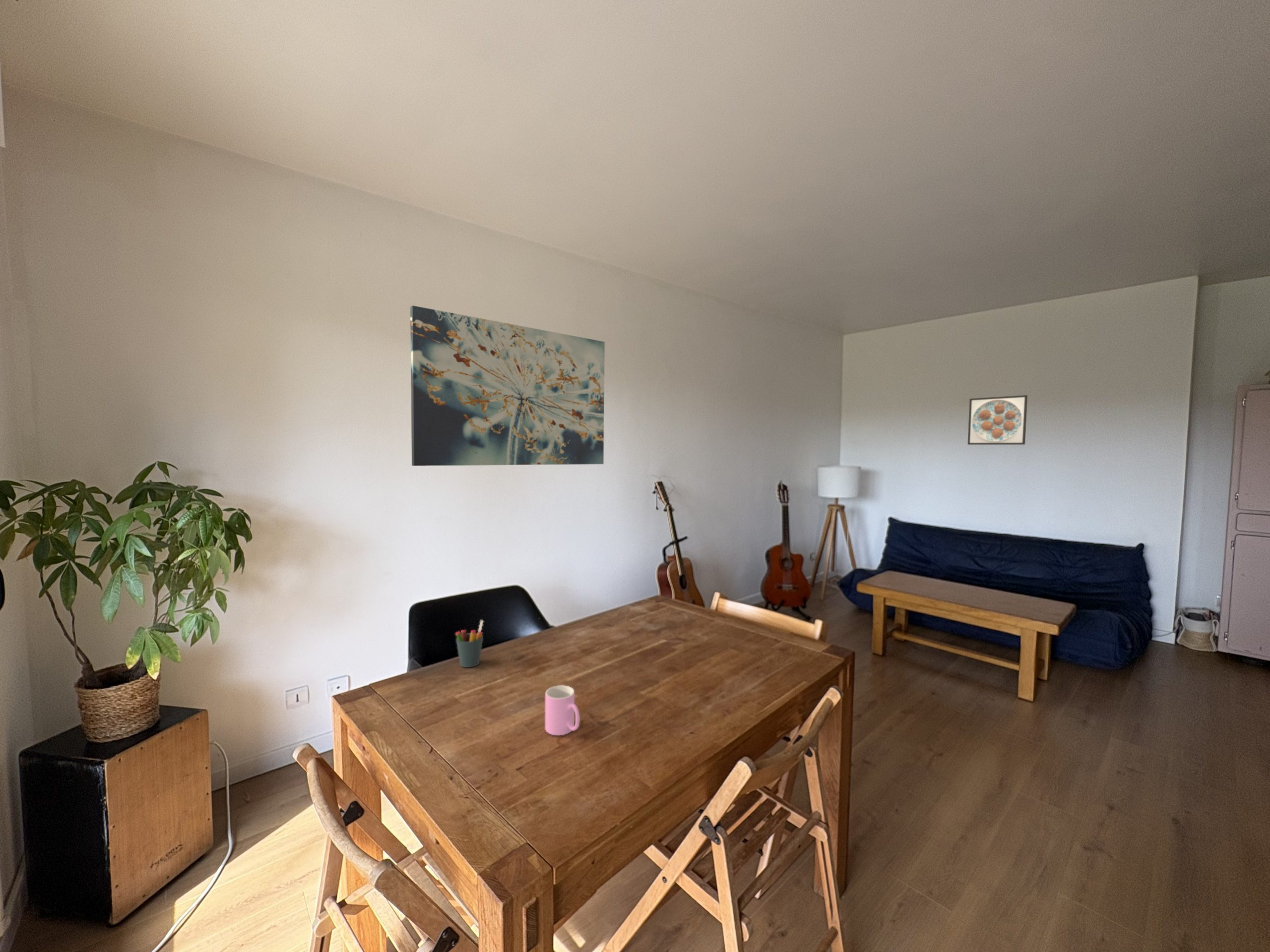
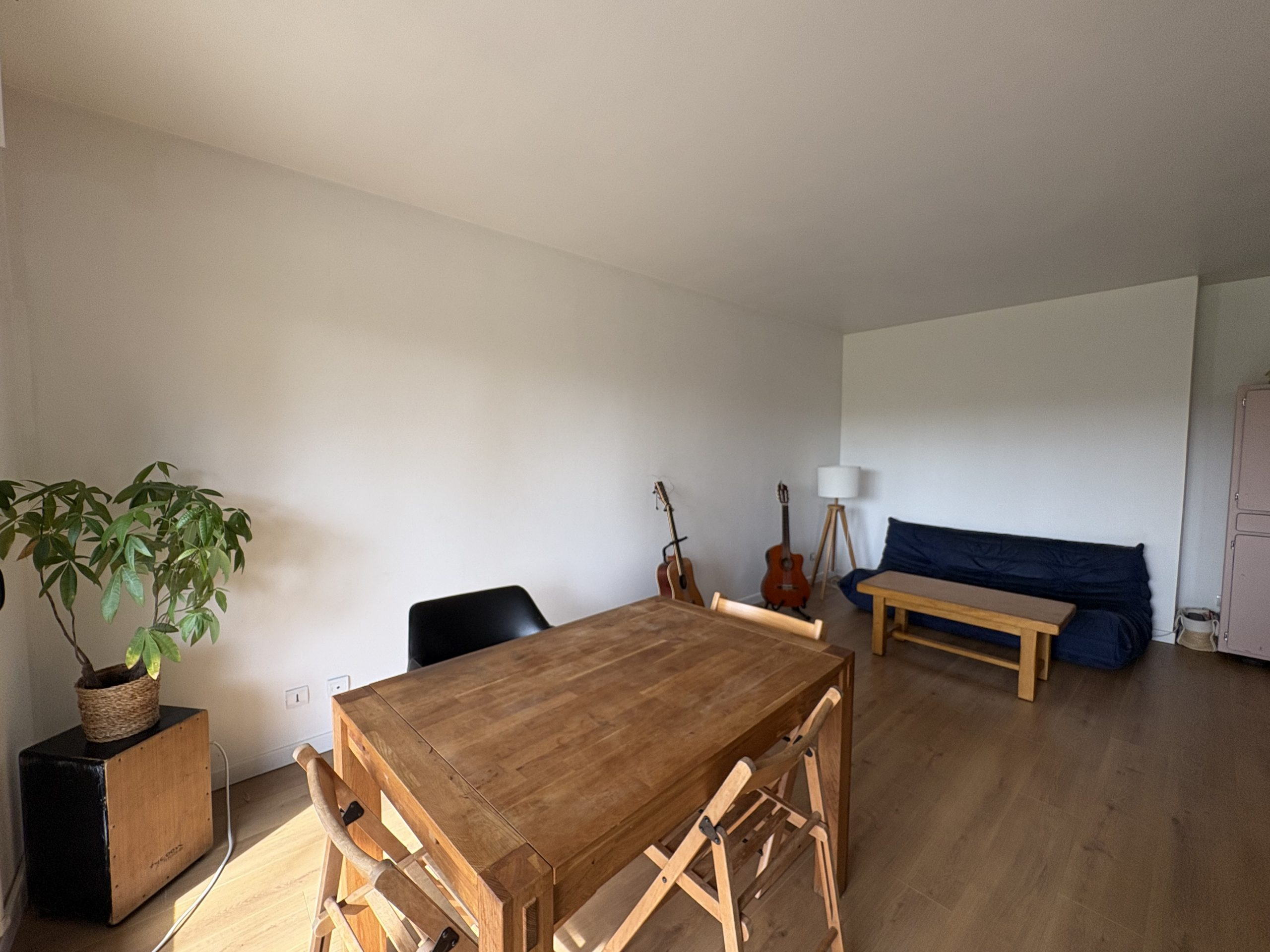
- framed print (996, 420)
- cup (564, 712)
- wall art (520, 396)
- pen holder (470, 644)
